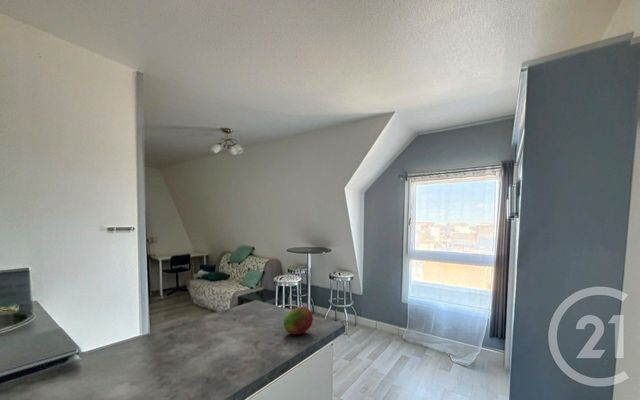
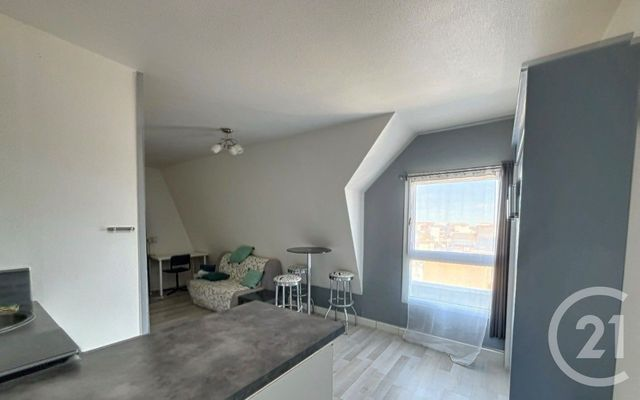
- fruit (298, 320)
